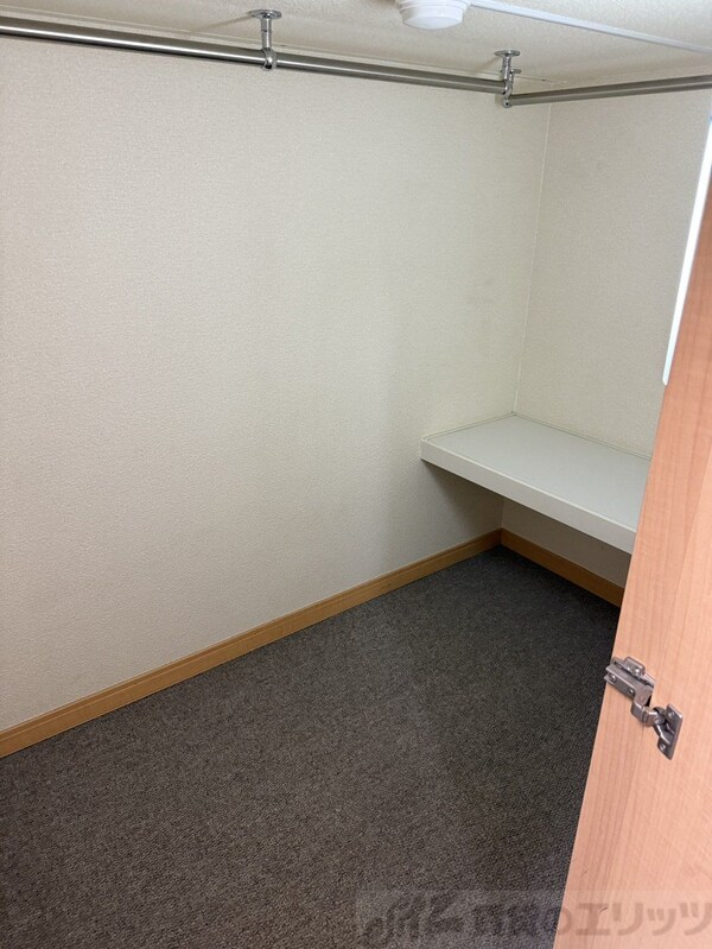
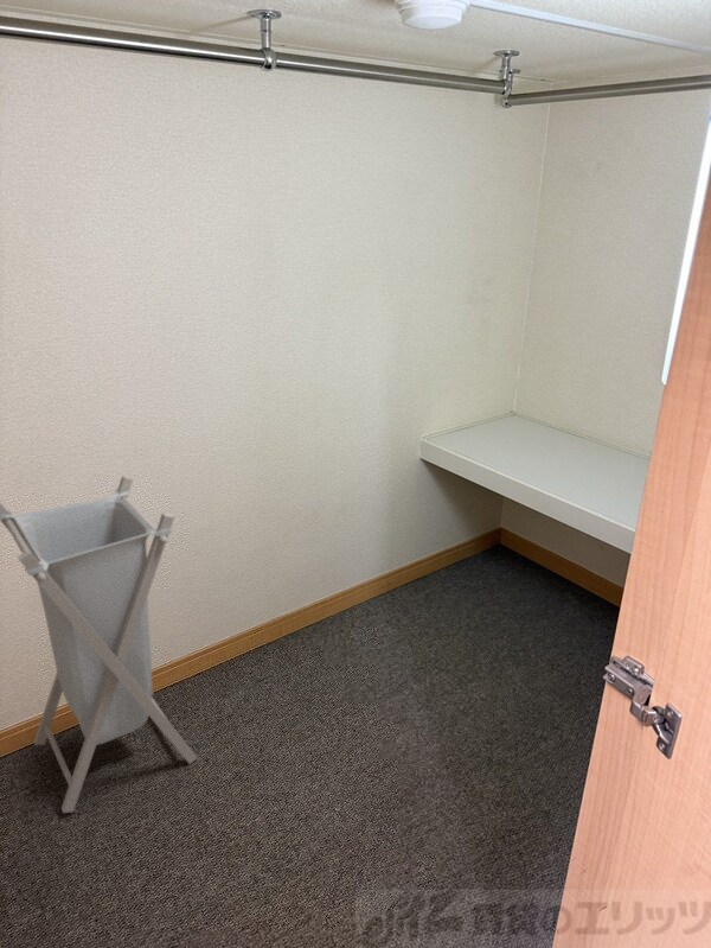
+ laundry hamper (98, 638)
